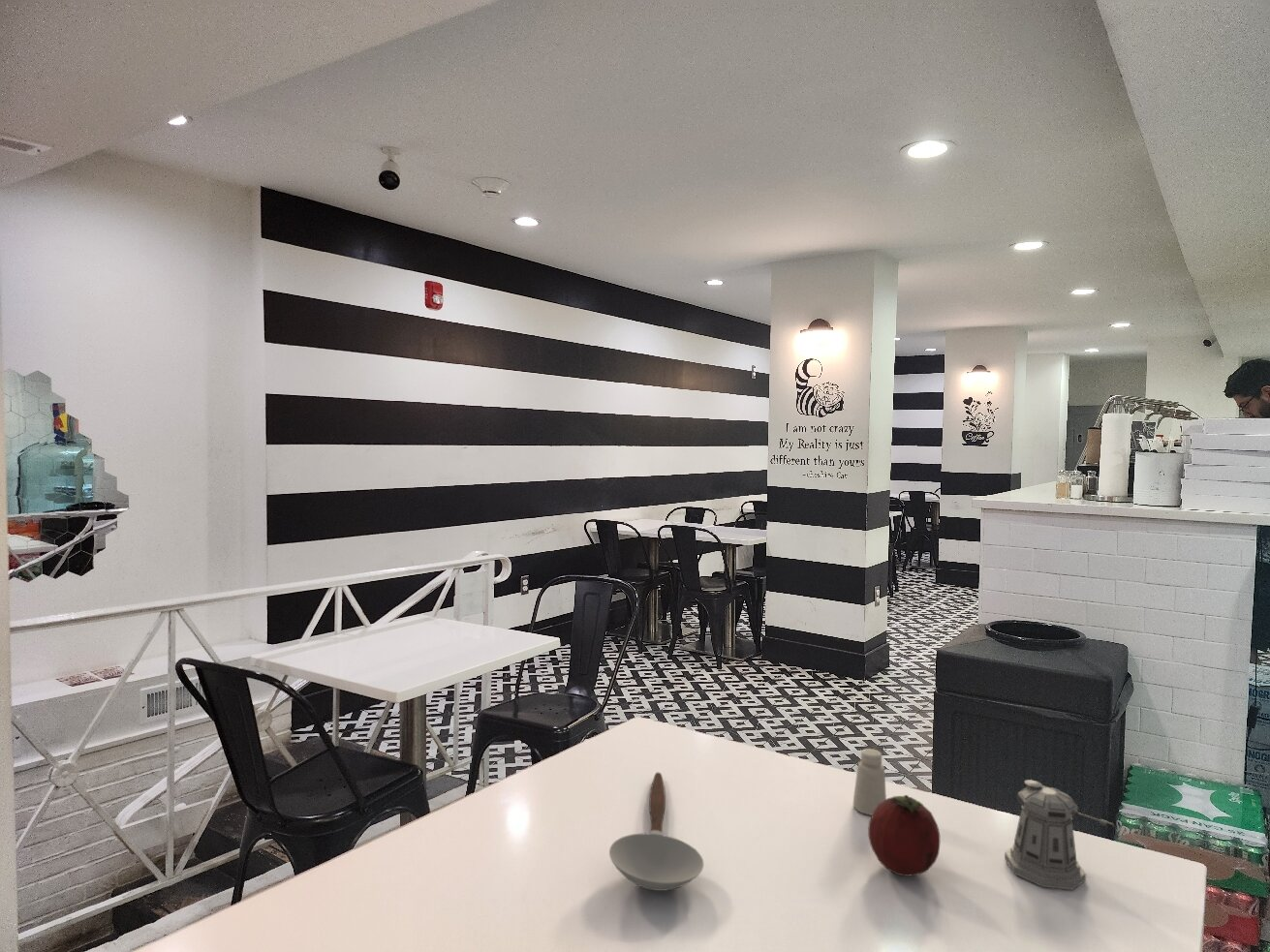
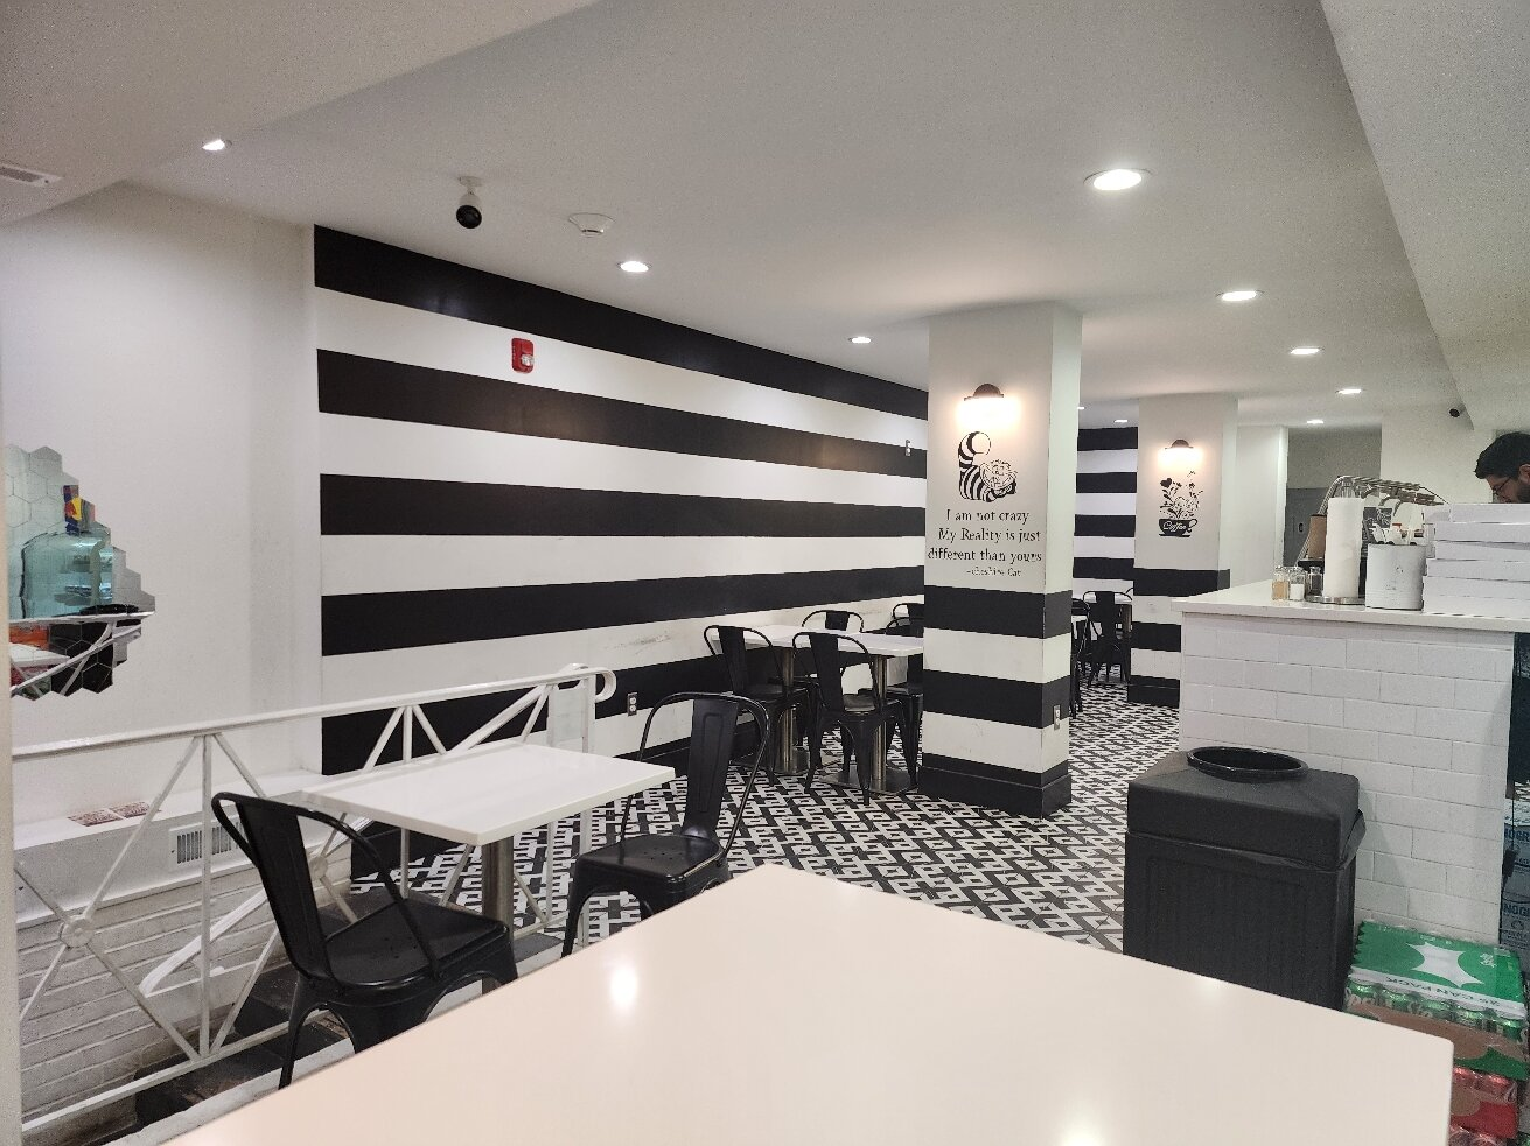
- fruit (904, 829)
- pepper shaker (1052, 831)
- spoon (657, 818)
- saltshaker (870, 780)
